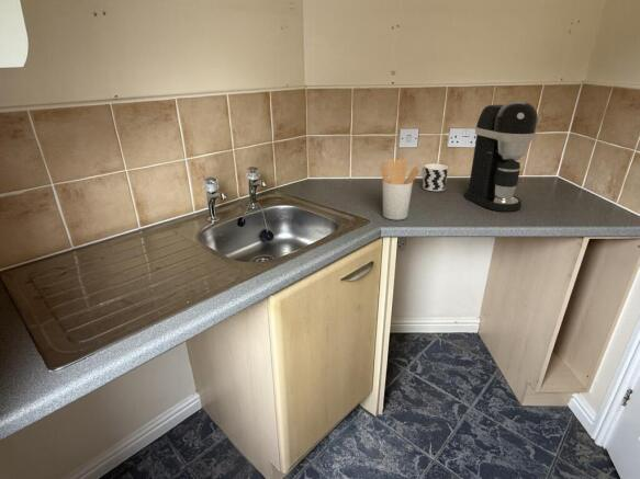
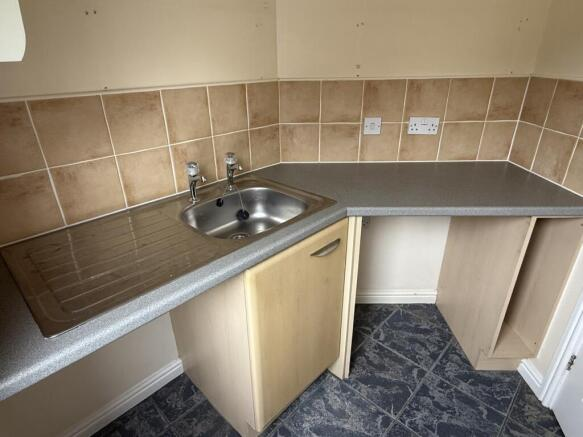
- utensil holder (396, 187)
- cup (431, 176)
- coffee maker (499, 153)
